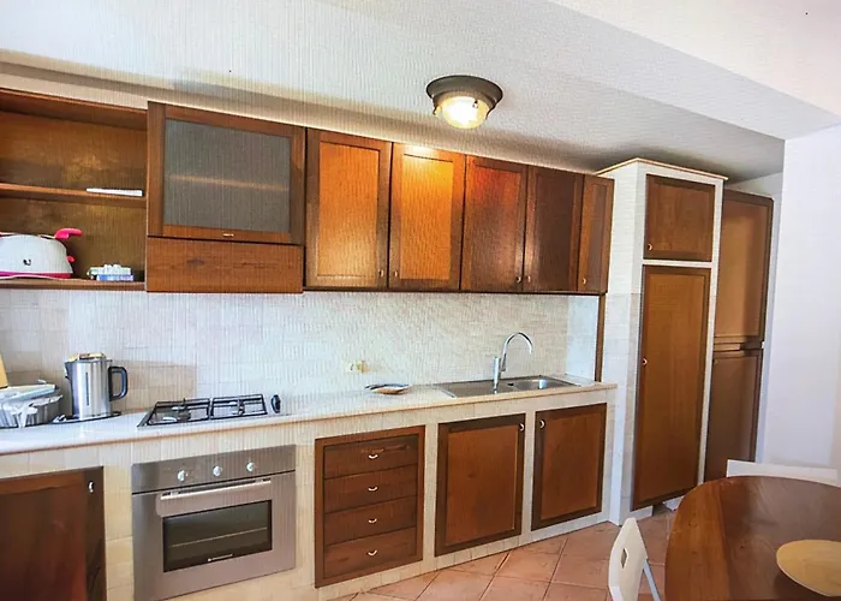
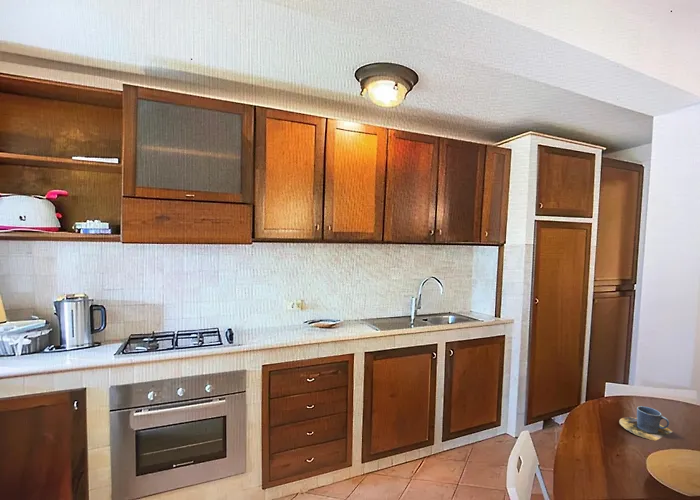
+ cup (648, 420)
